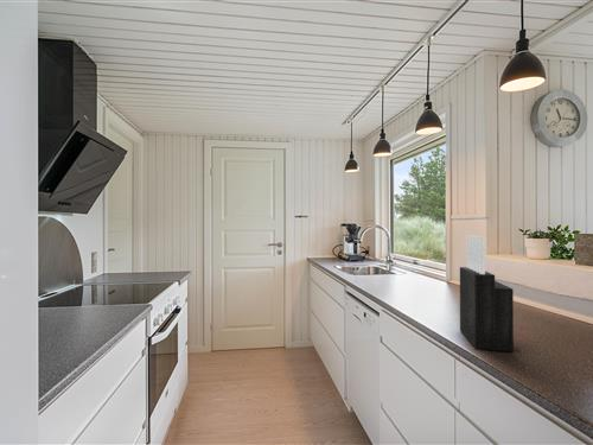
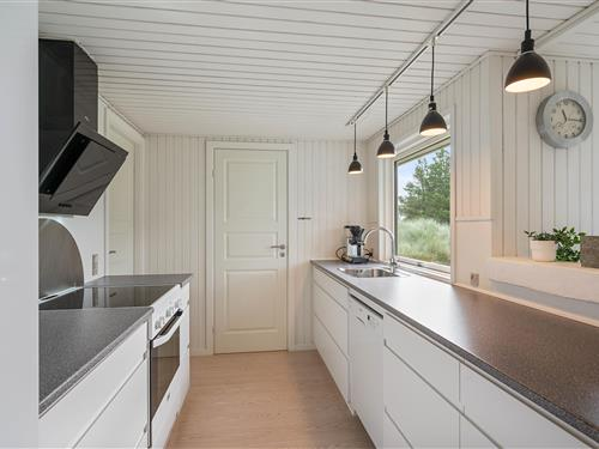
- knife block (487, 288)
